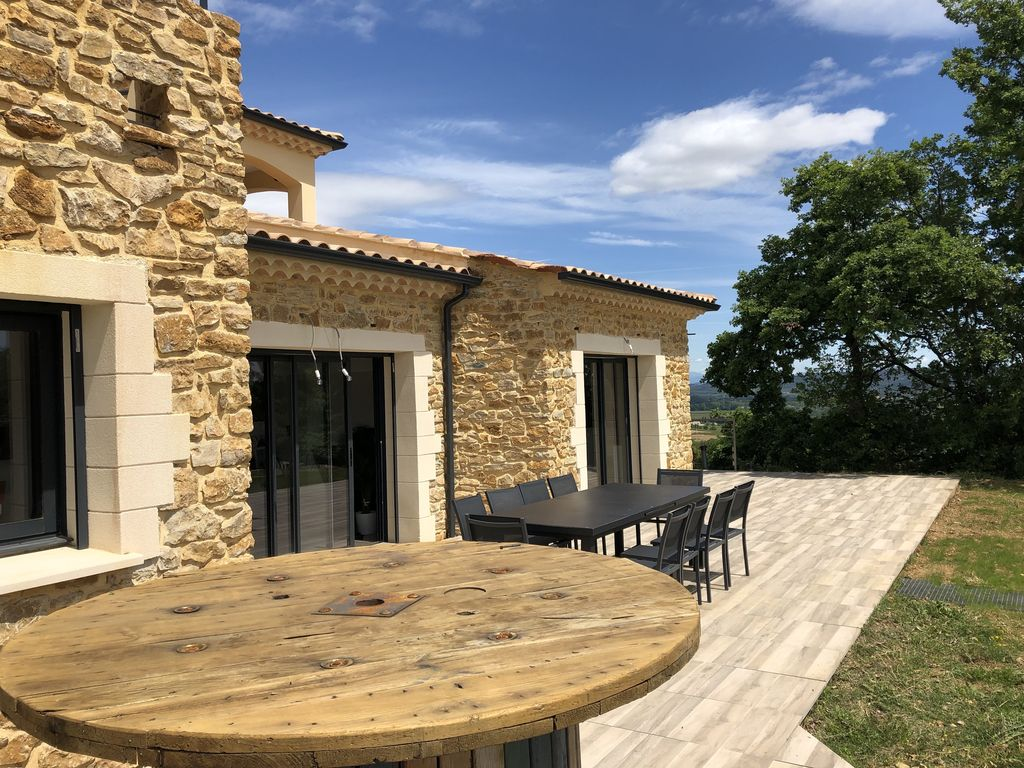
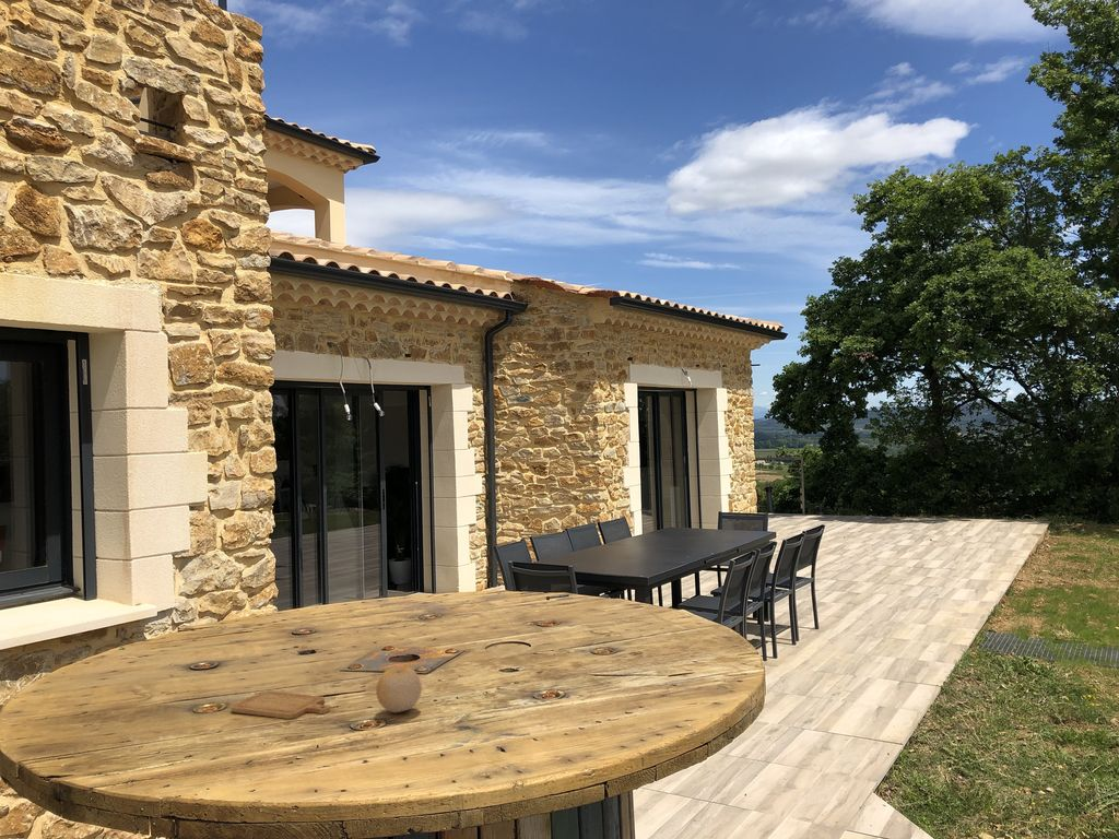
+ fruit (399, 689)
+ chopping board (286, 705)
